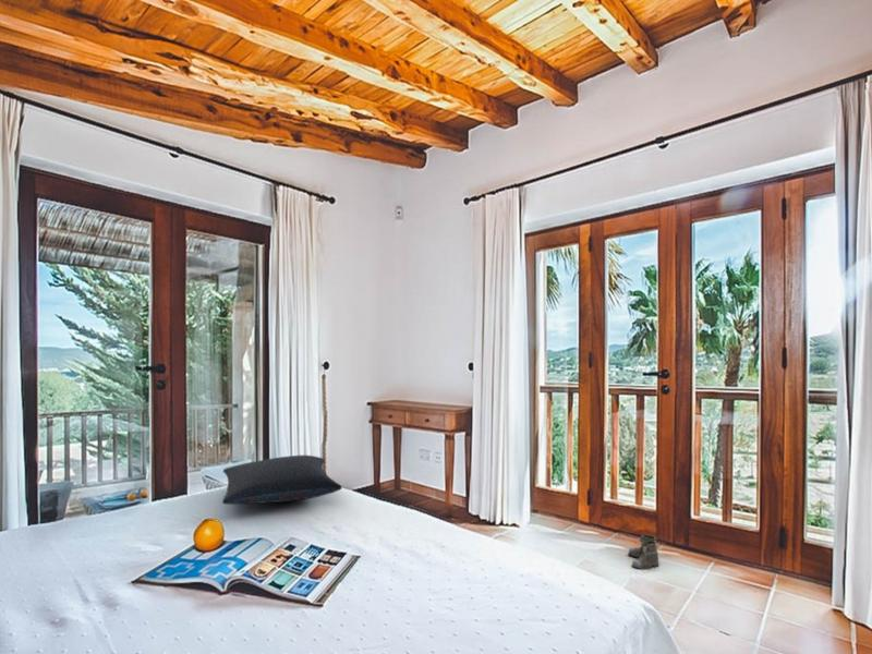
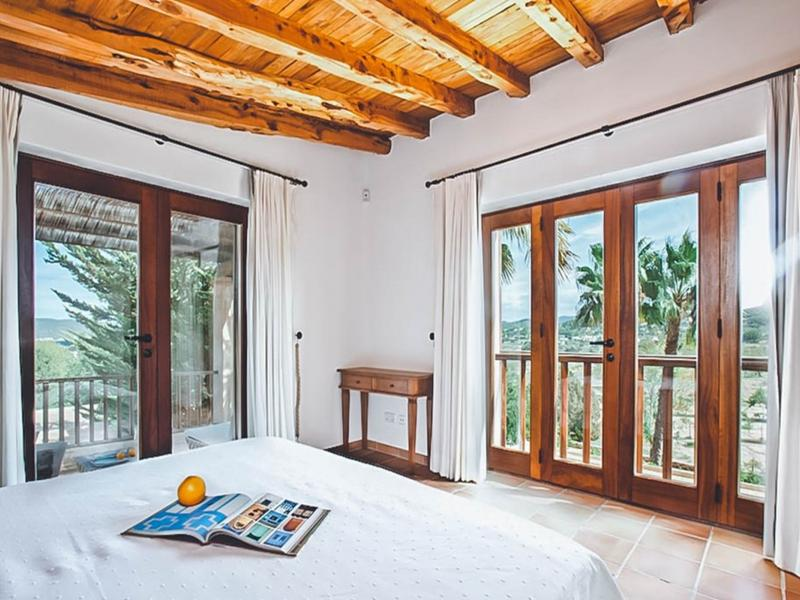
- pillow (279, 477)
- boots (643, 549)
